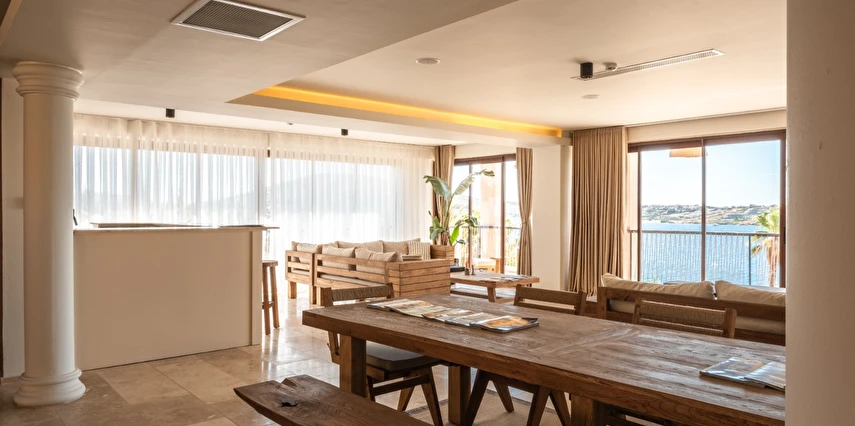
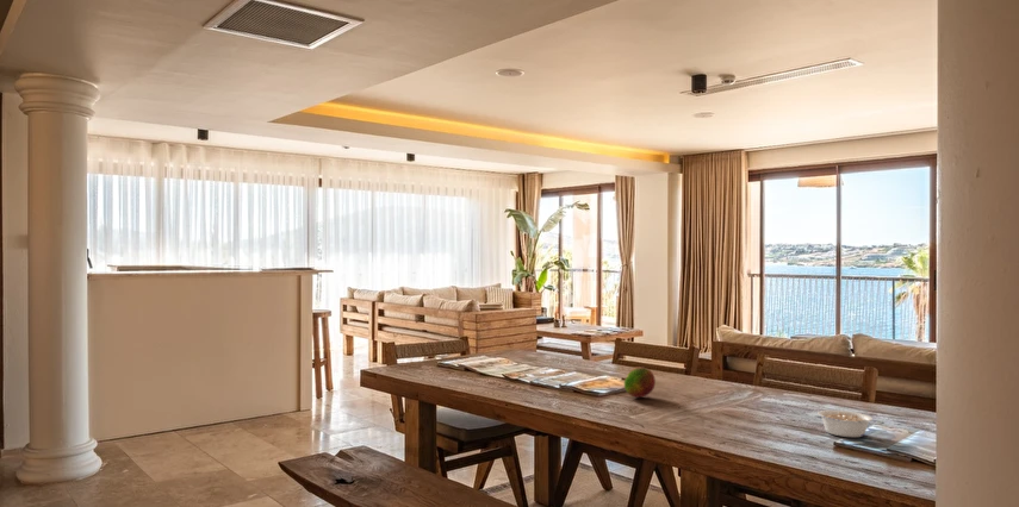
+ legume (846, 422)
+ fruit (639, 382)
